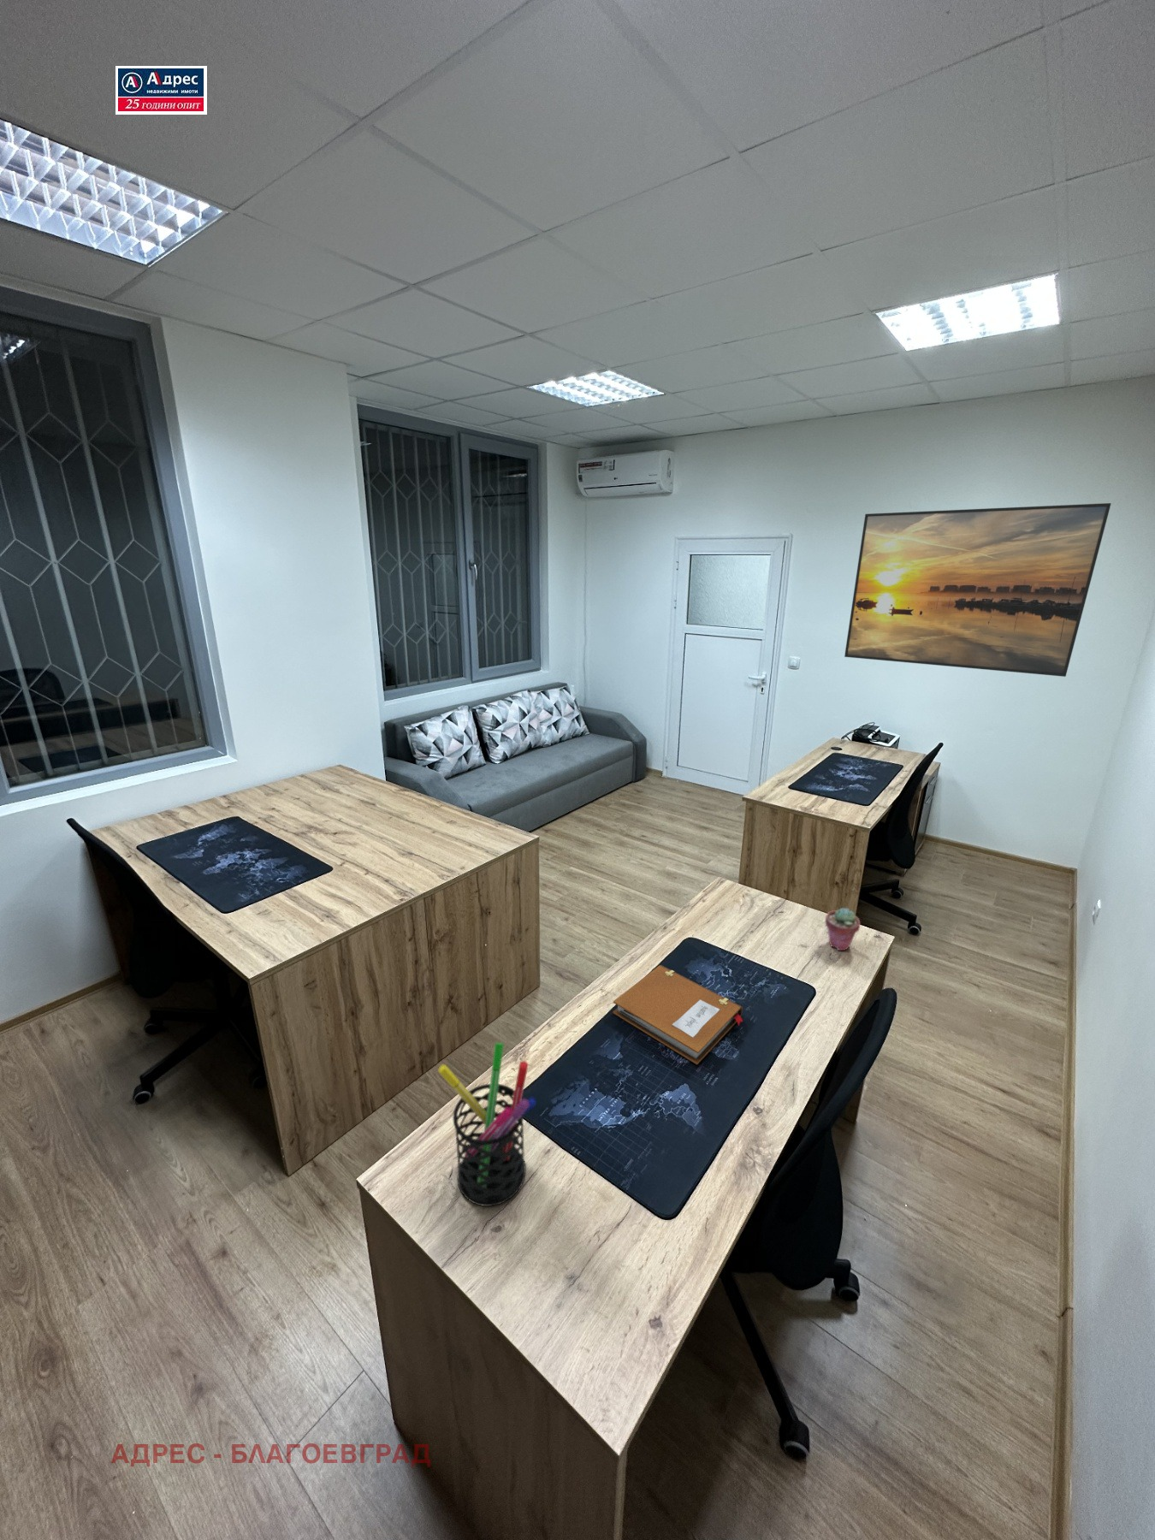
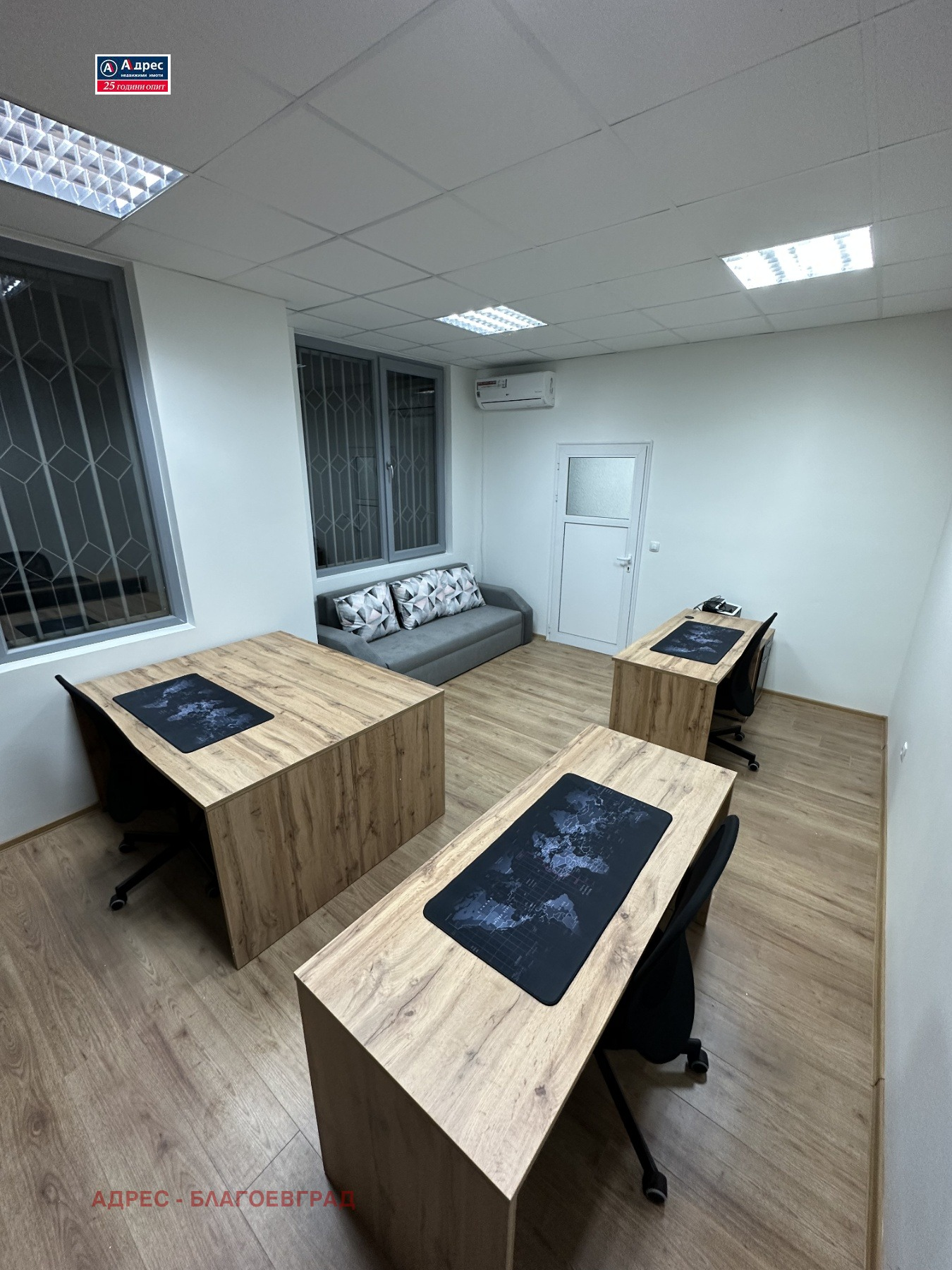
- notebook (681, 1010)
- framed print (960, 591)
- pen holder (495, 1113)
- potted succulent (842, 925)
